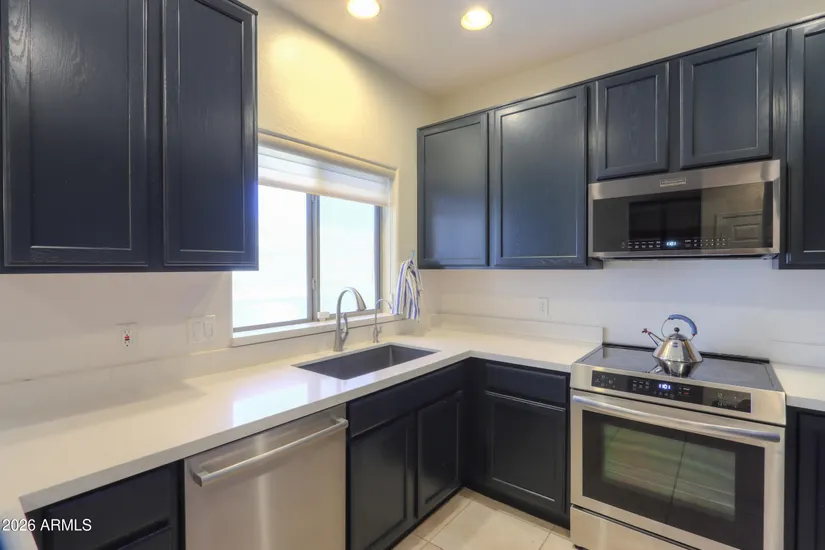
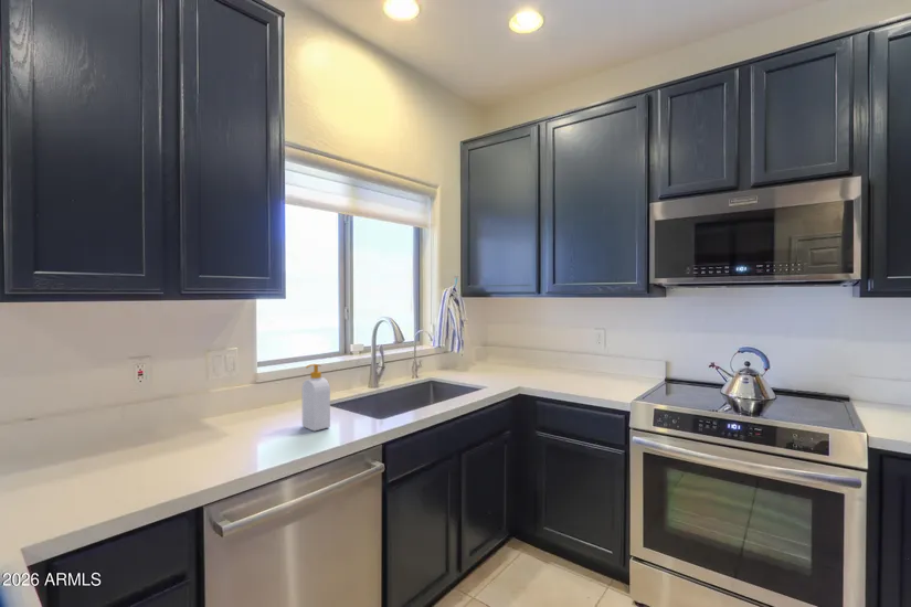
+ soap bottle (315, 395)
